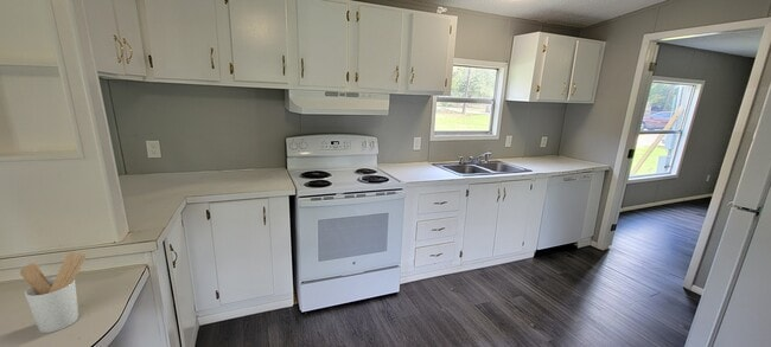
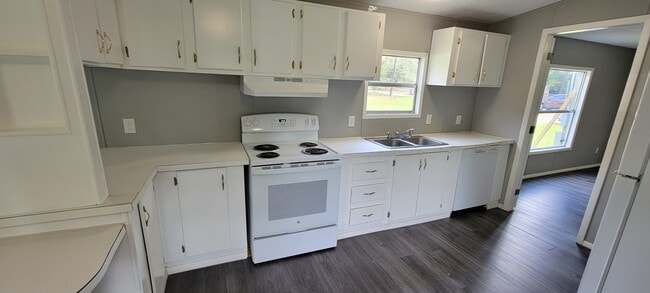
- utensil holder (62, 289)
